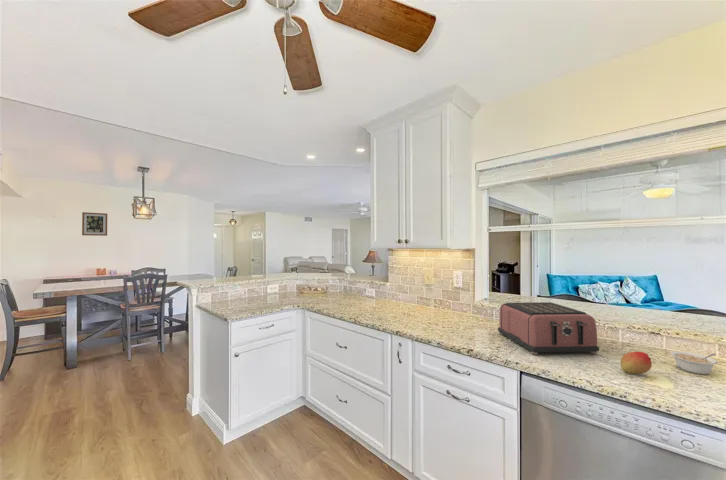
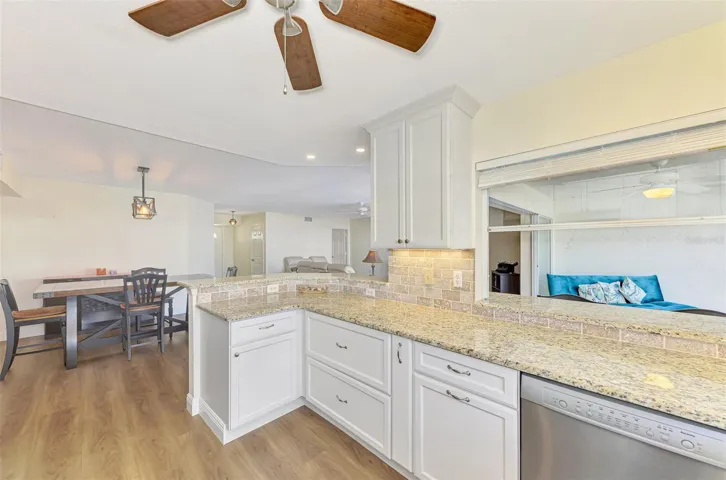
- toaster (545, 325)
- wall art (95, 224)
- legume (693, 361)
- fruit (636, 362)
